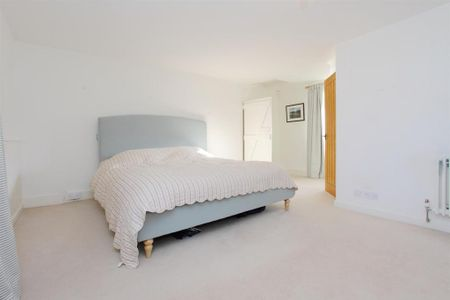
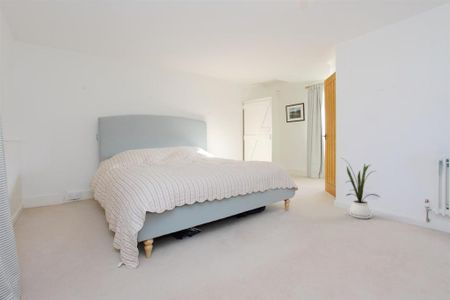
+ house plant (357, 186)
